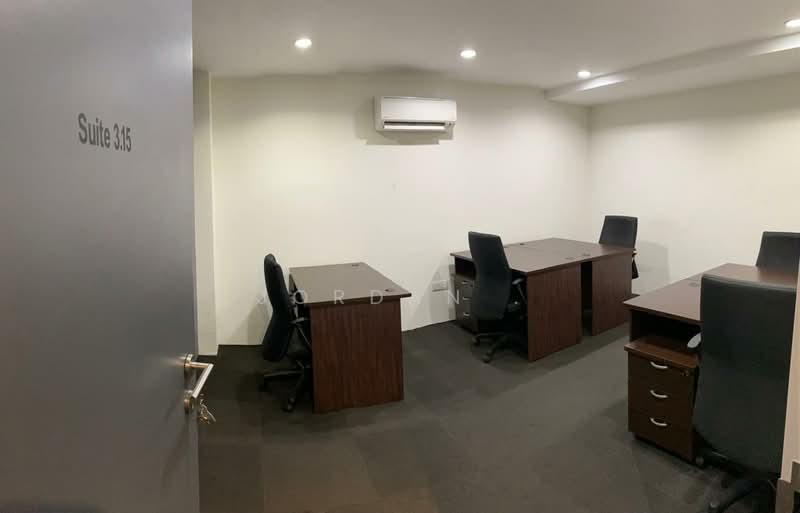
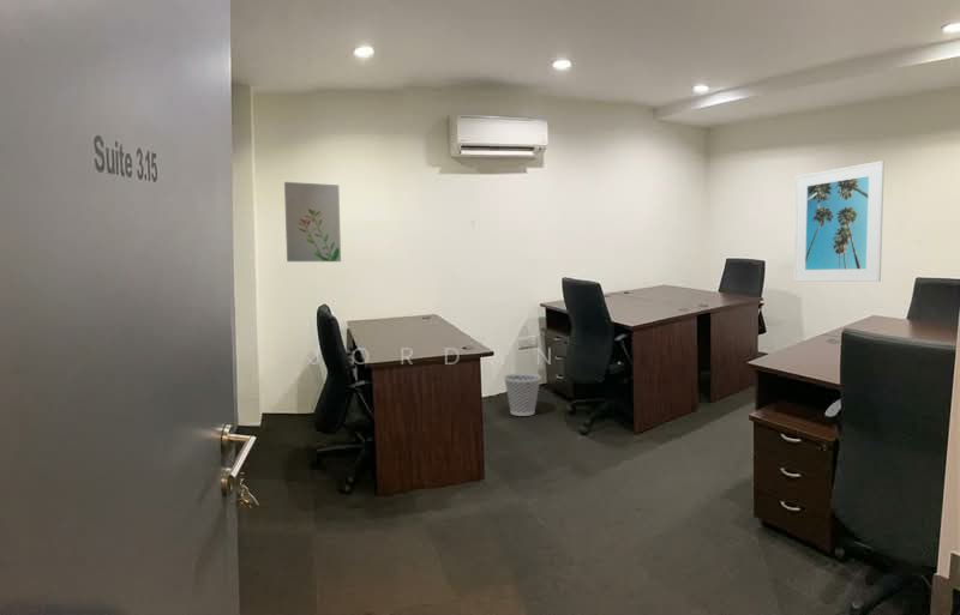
+ wall art (313, 222)
+ wastebasket (522, 394)
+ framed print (835, 225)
